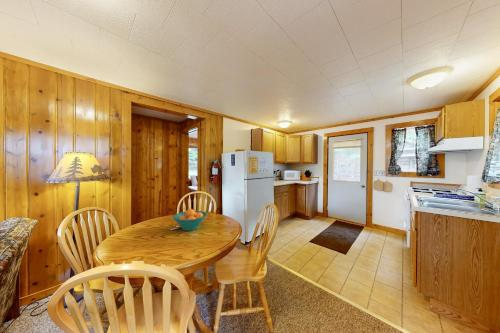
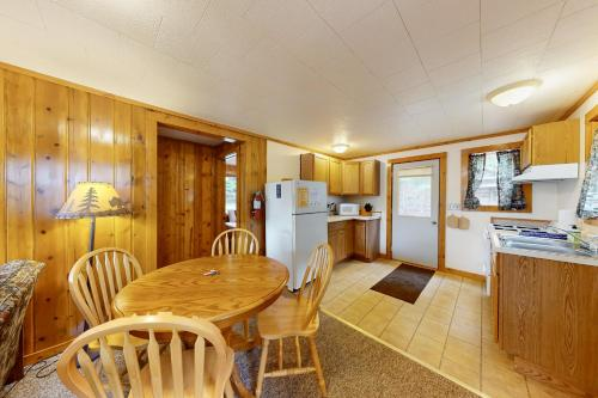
- fruit bowl (190, 218)
